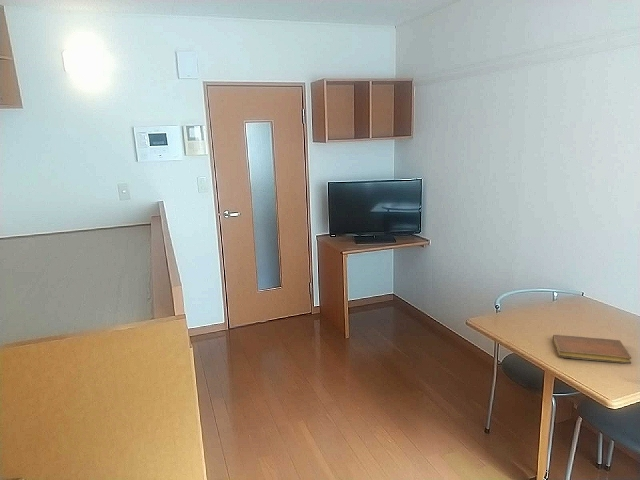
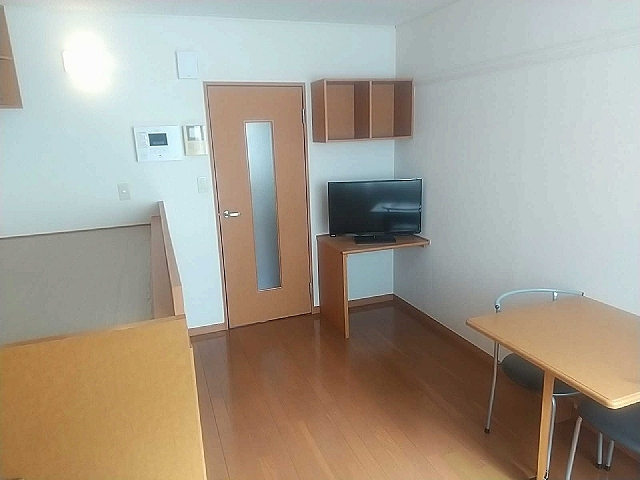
- notebook (589, 348)
